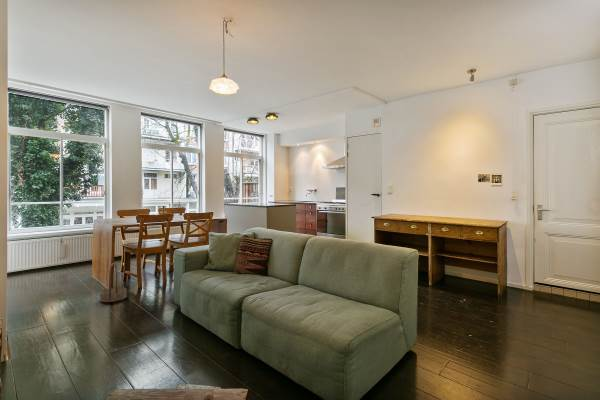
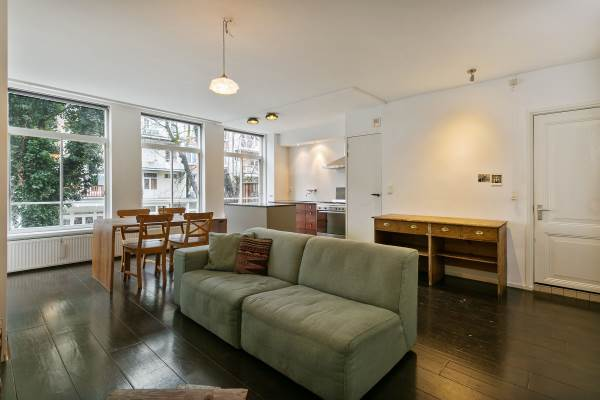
- basket (110, 280)
